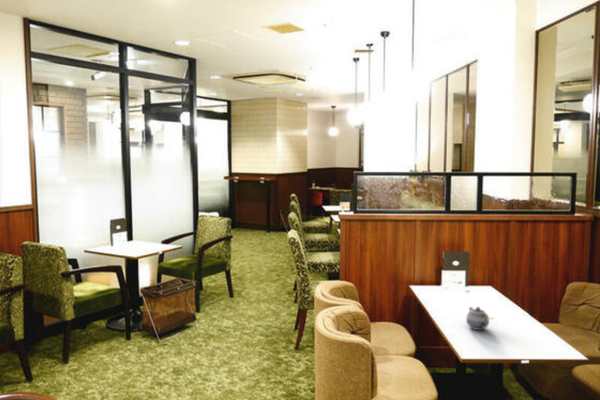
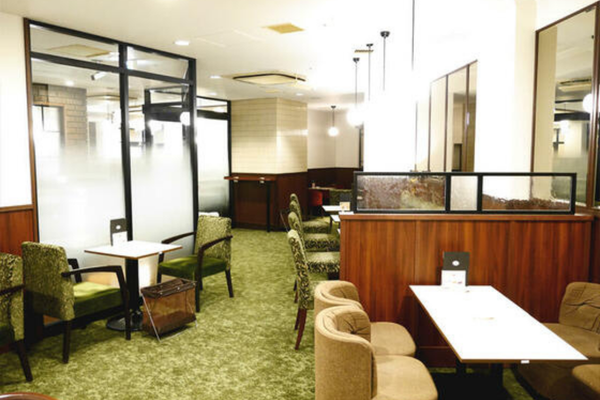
- teapot (477, 317)
